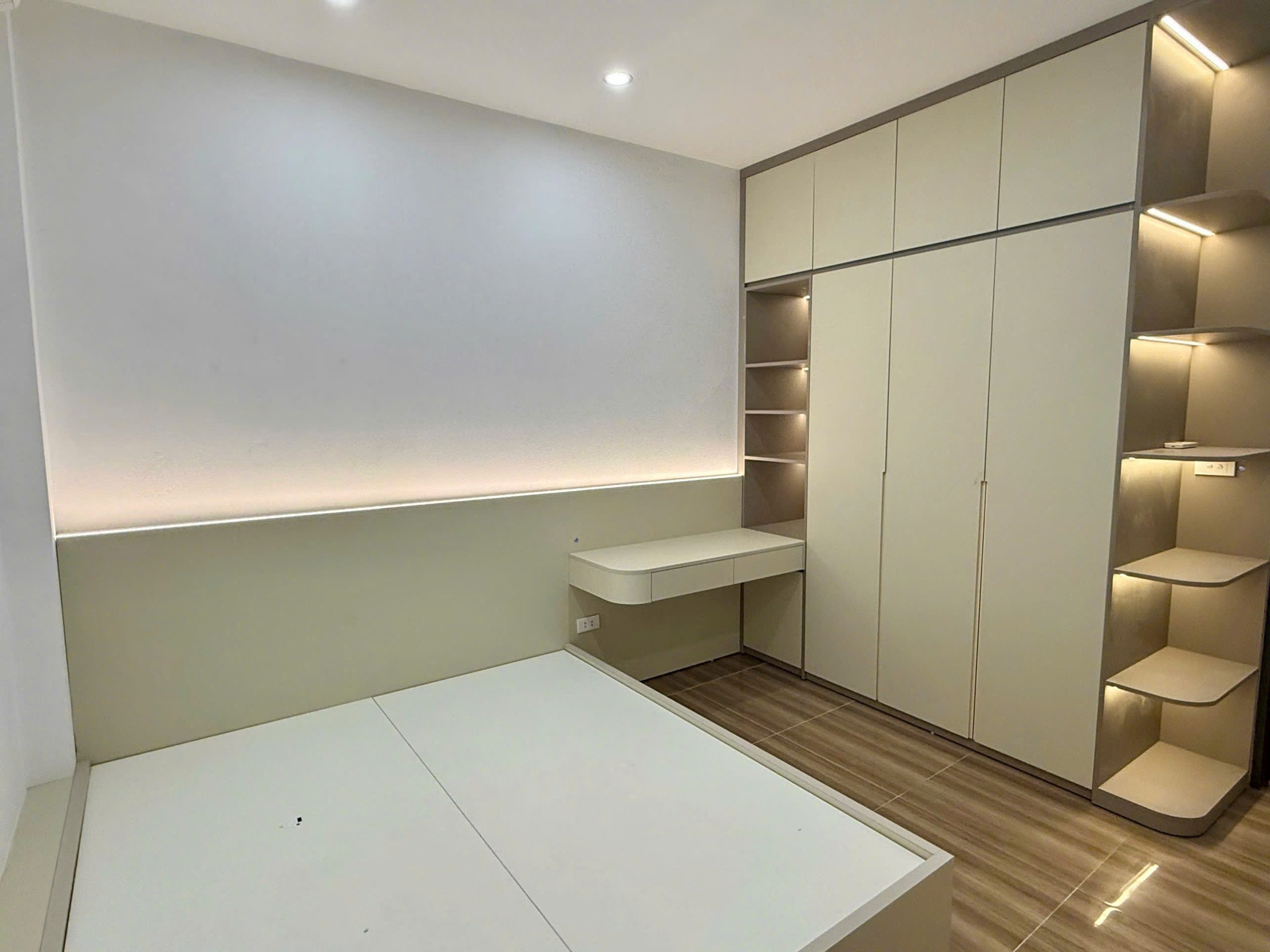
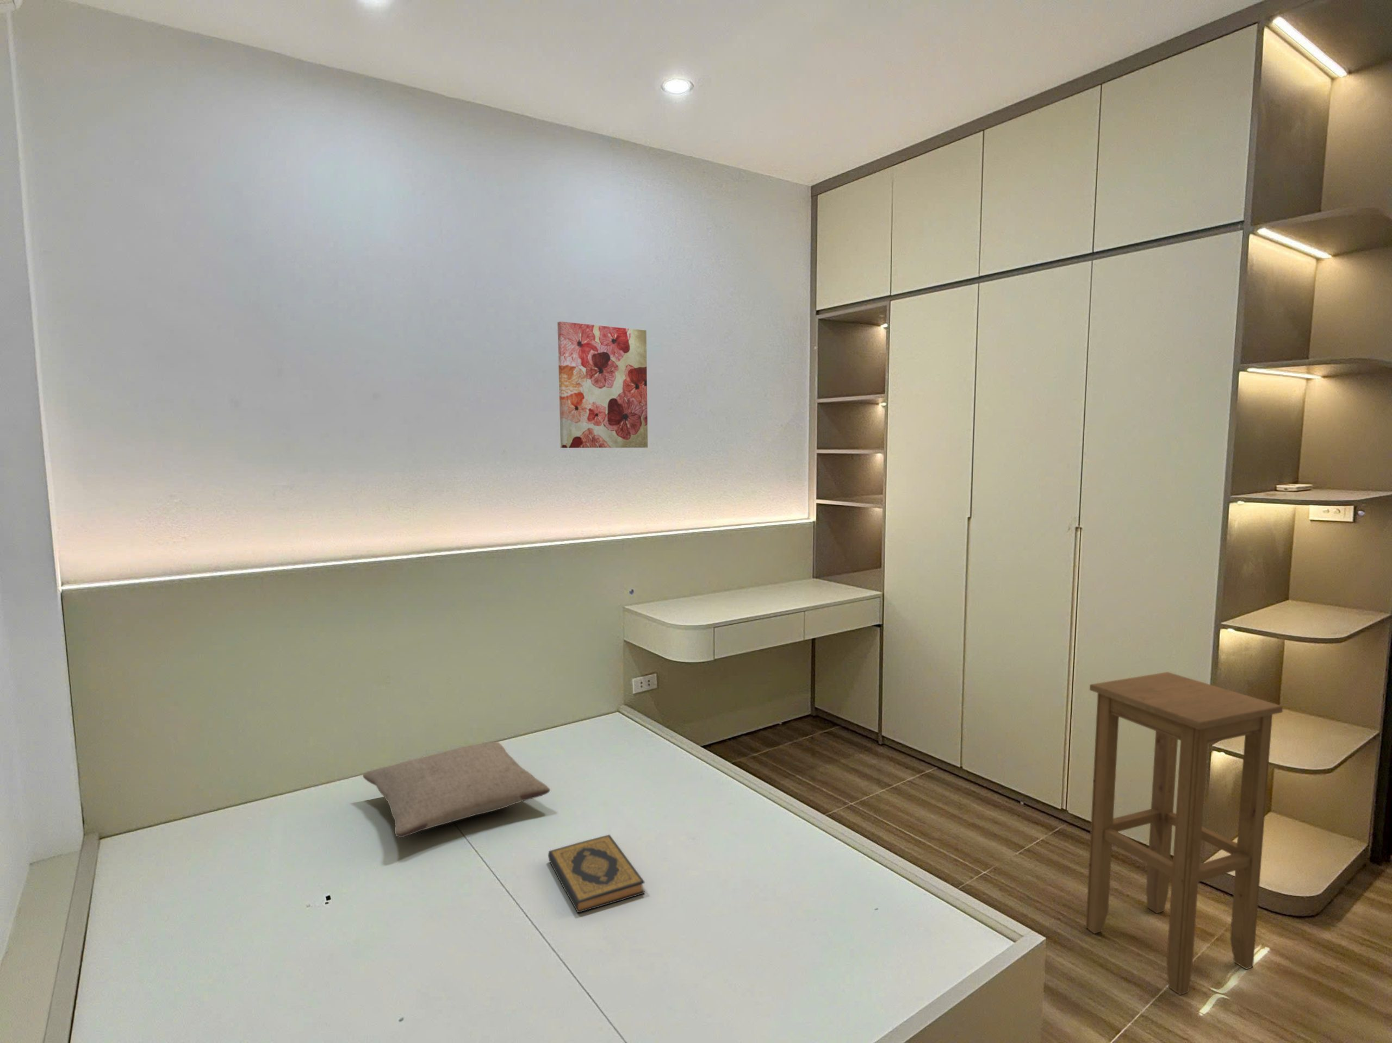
+ stool (1174, 823)
+ pillow (454, 783)
+ hardback book (594, 871)
+ wall art (604, 388)
